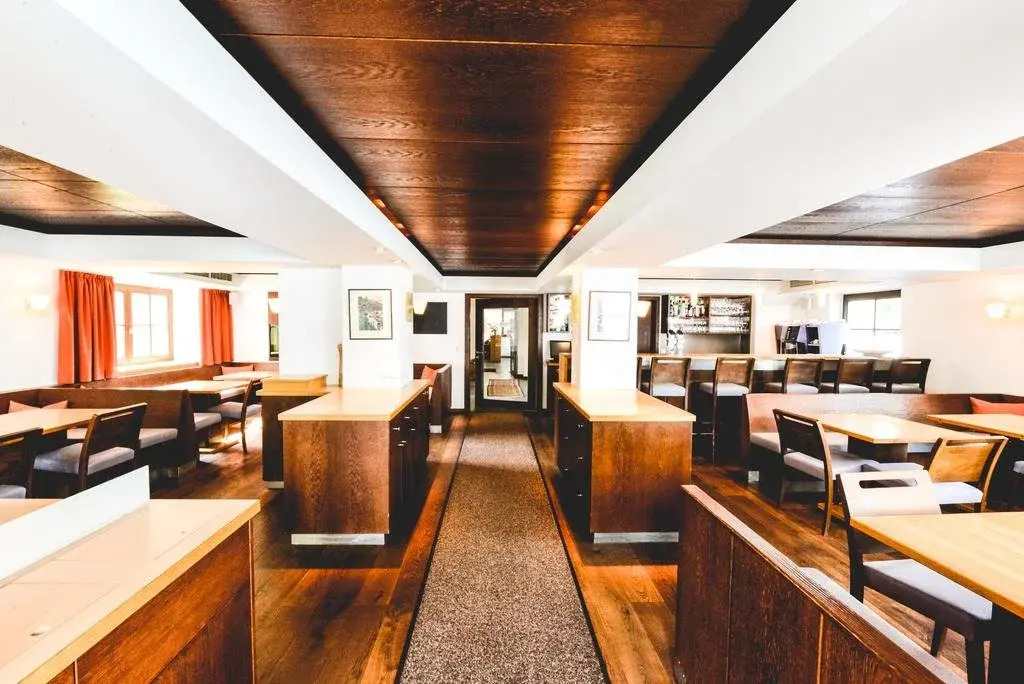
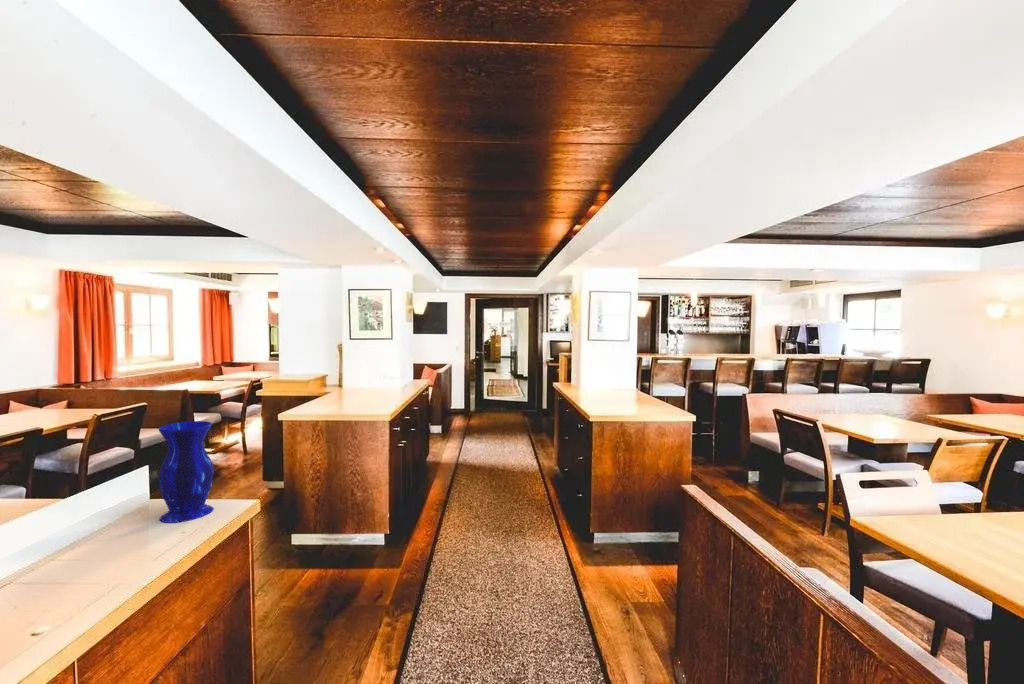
+ vase (186, 469)
